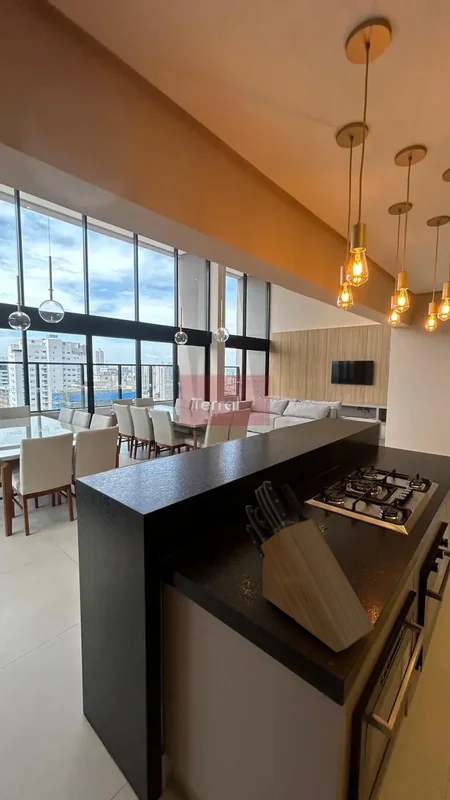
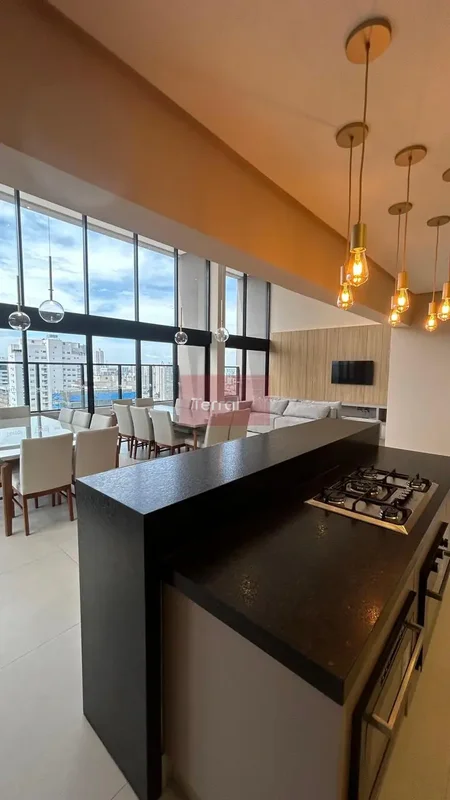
- knife block (301, 548)
